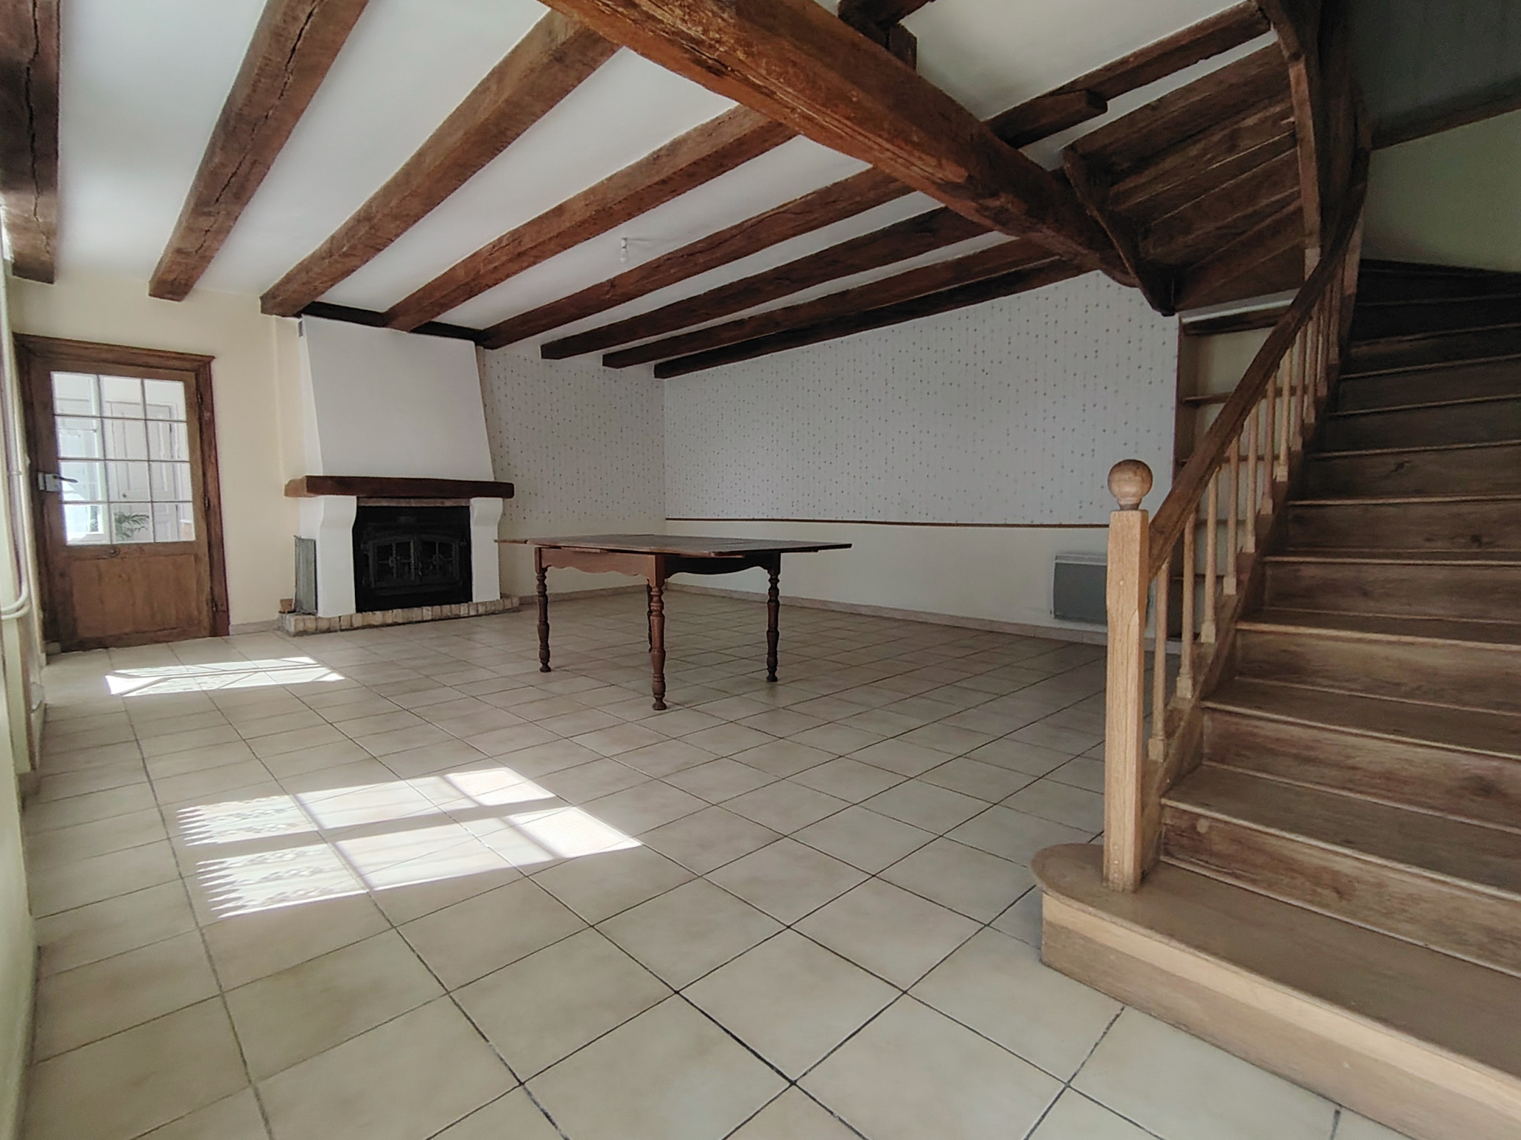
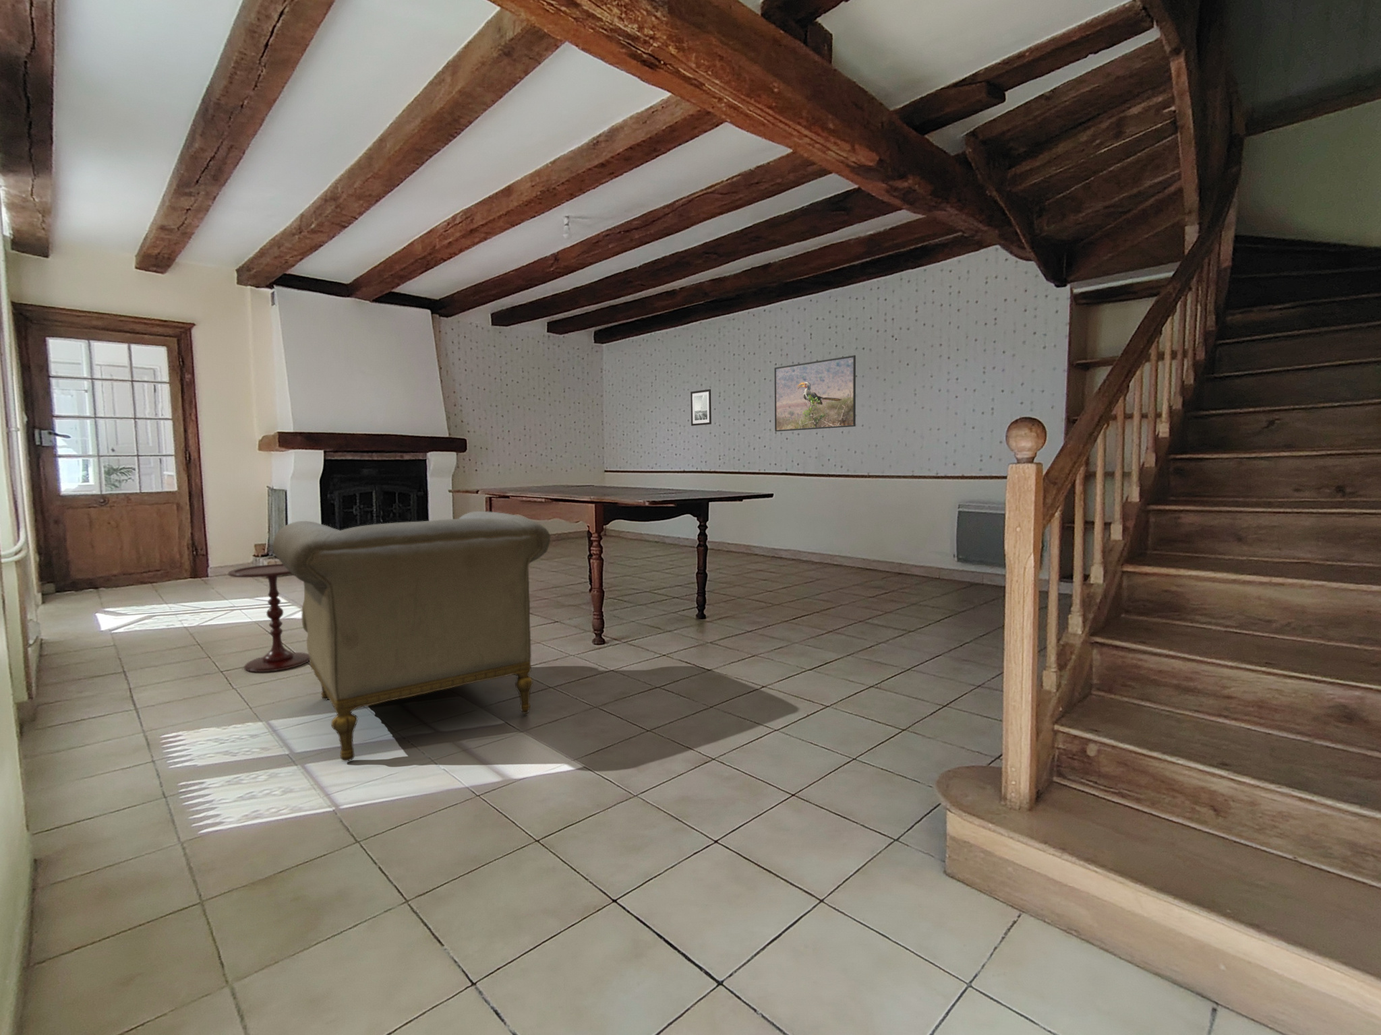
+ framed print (812, 396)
+ wall art (700, 408)
+ side table (275, 615)
+ armchair (412, 611)
